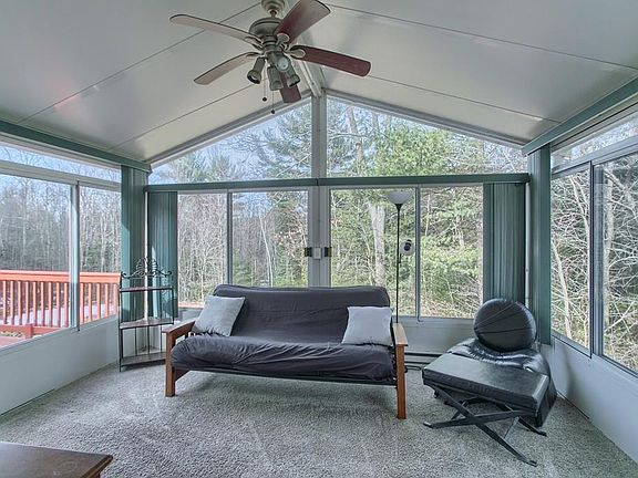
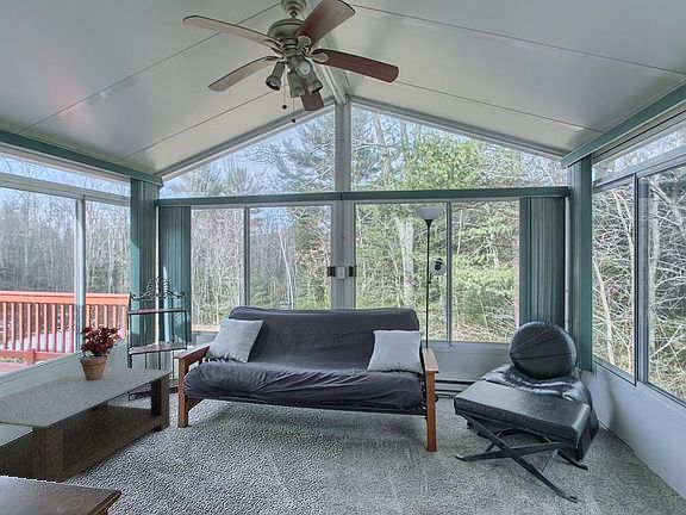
+ potted plant (98, 350)
+ coffee table (77, 421)
